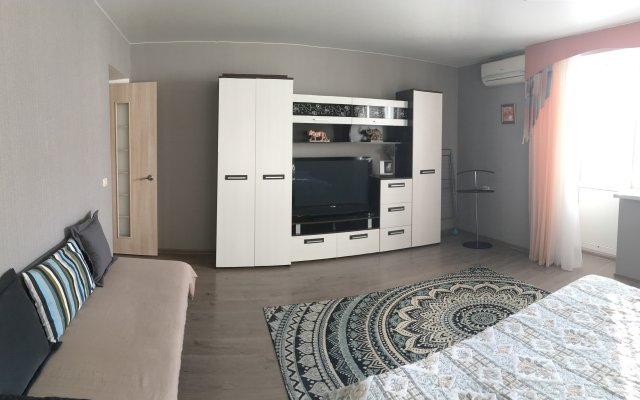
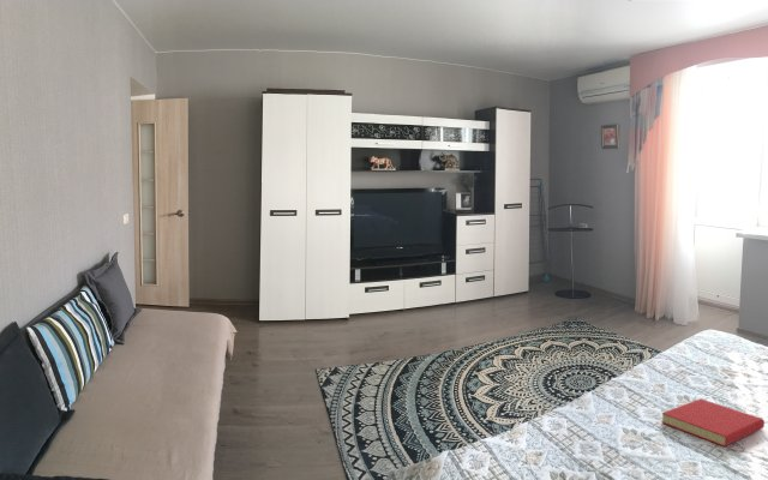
+ book (712, 420)
